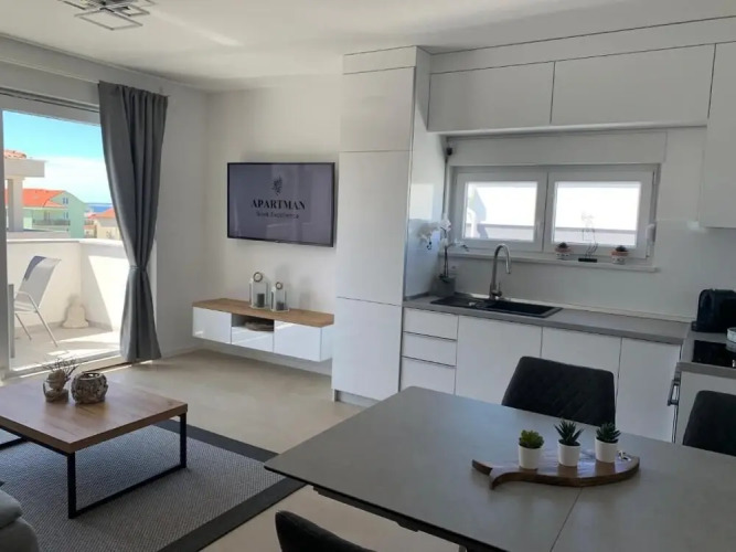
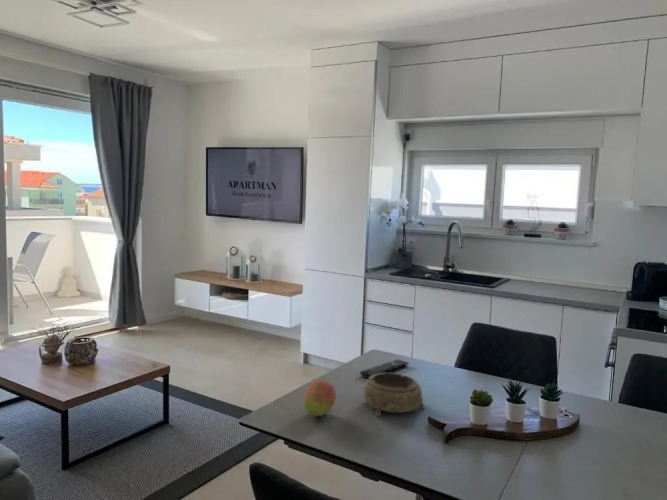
+ decorative bowl (391, 391)
+ remote control (384, 368)
+ fruit (319, 398)
